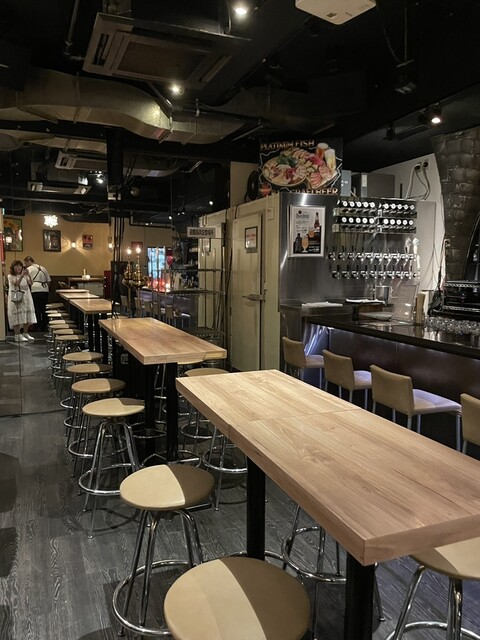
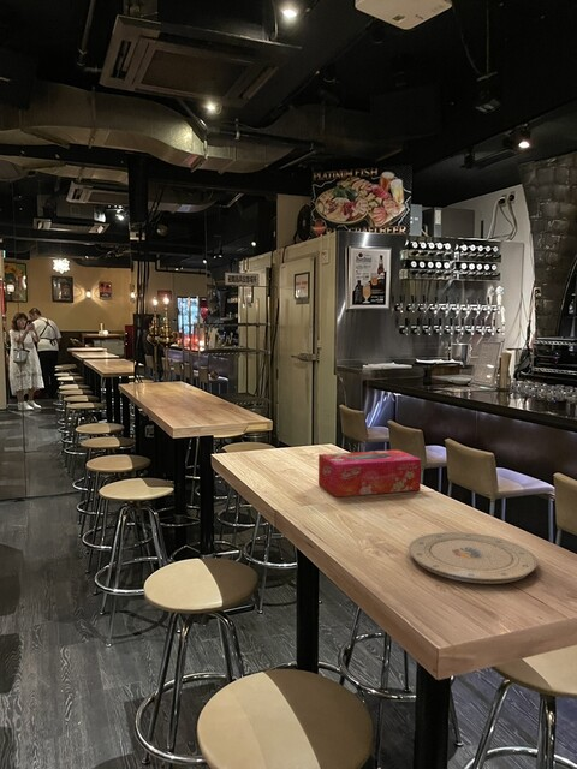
+ plate (470, 555)
+ tissue box (368, 471)
